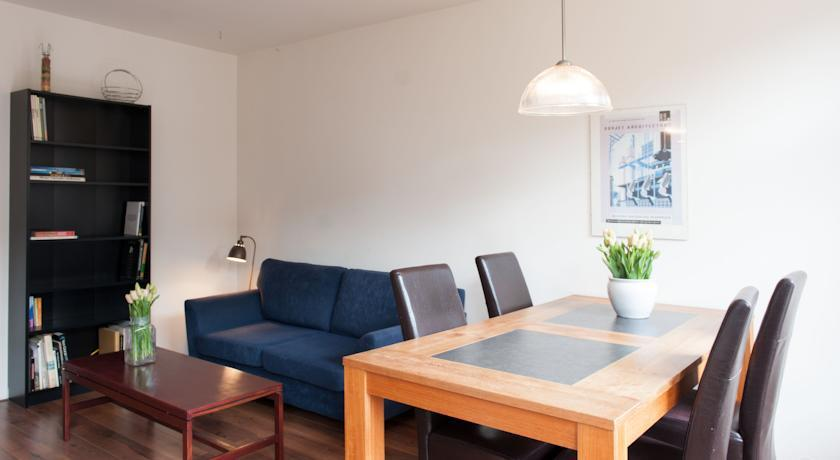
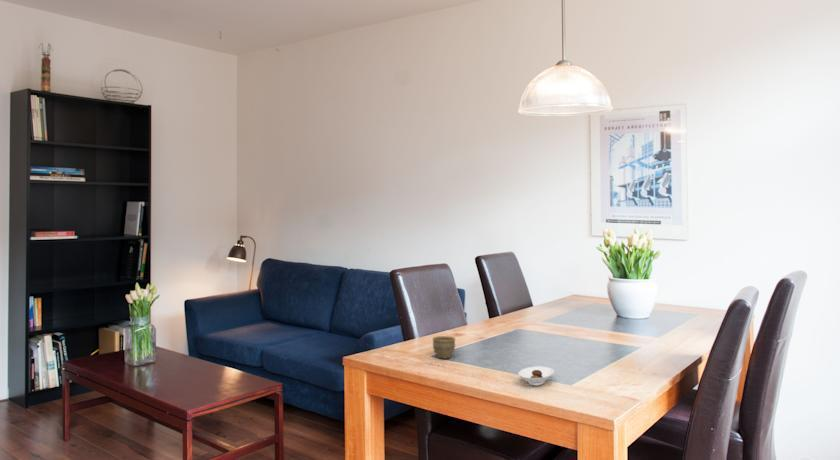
+ cup (446, 347)
+ saucer (536, 376)
